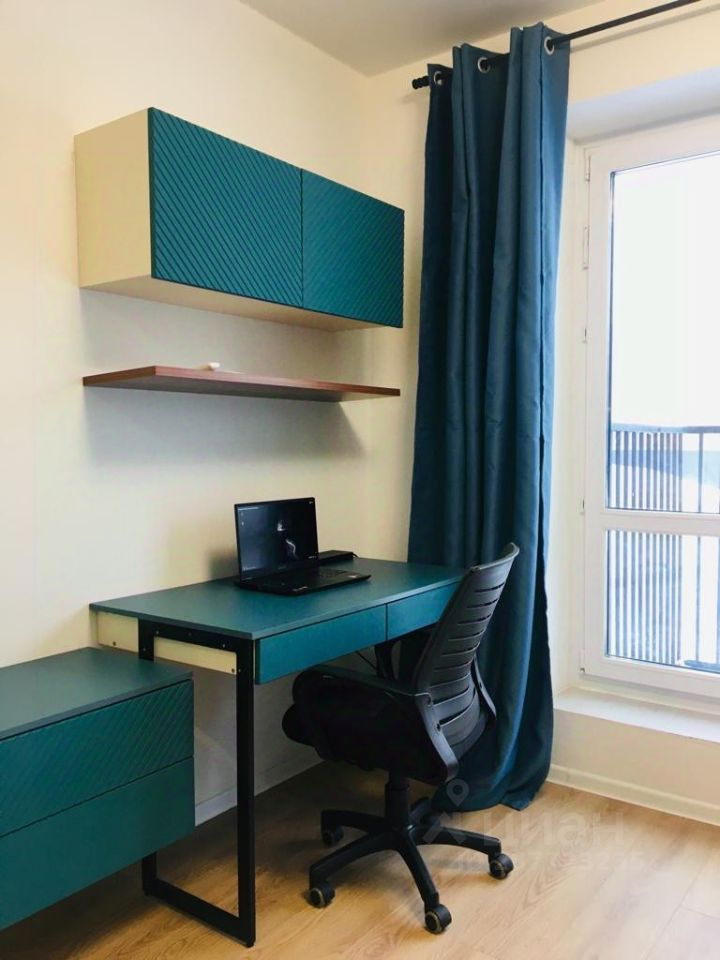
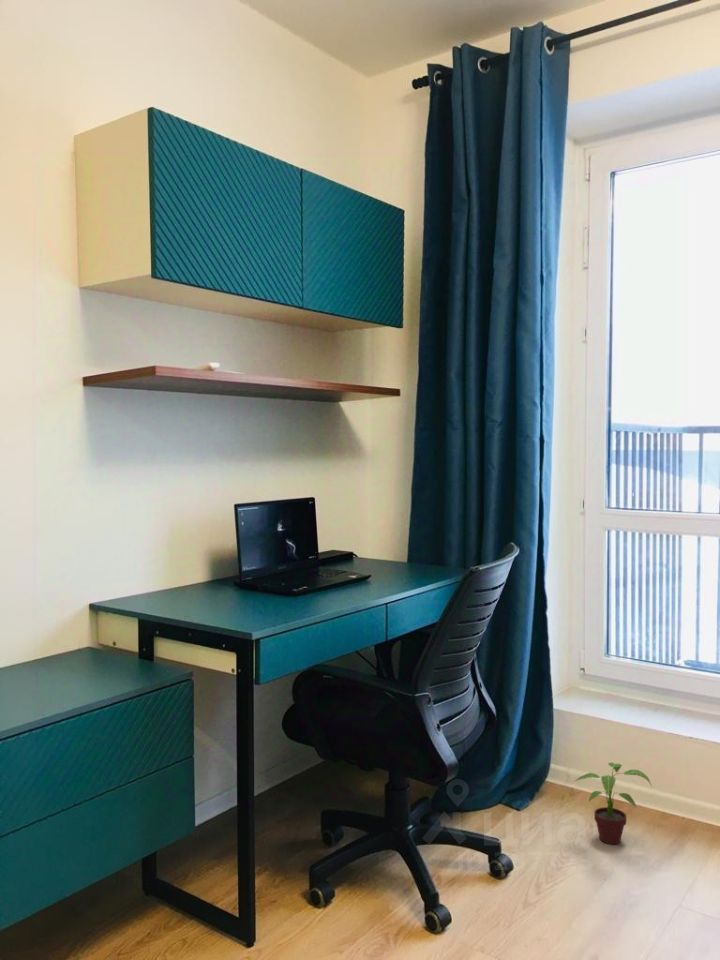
+ potted plant (612, 805)
